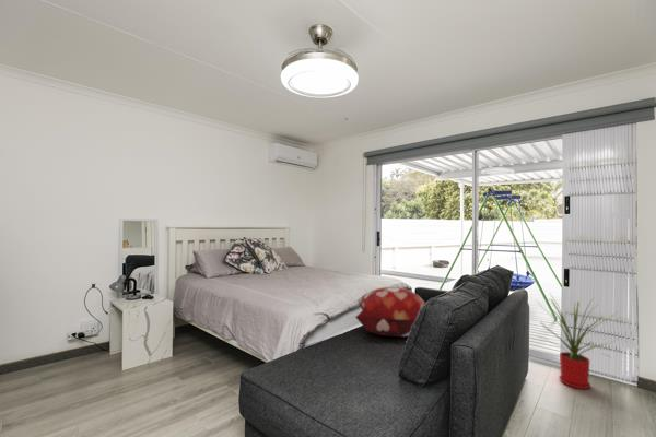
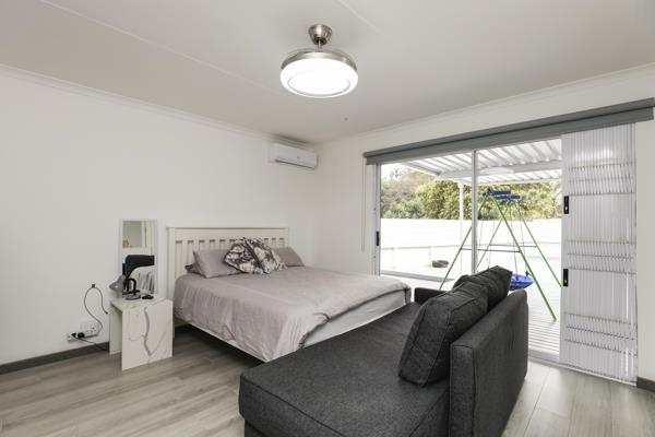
- house plant (574, 340)
- decorative pillow (394, 309)
